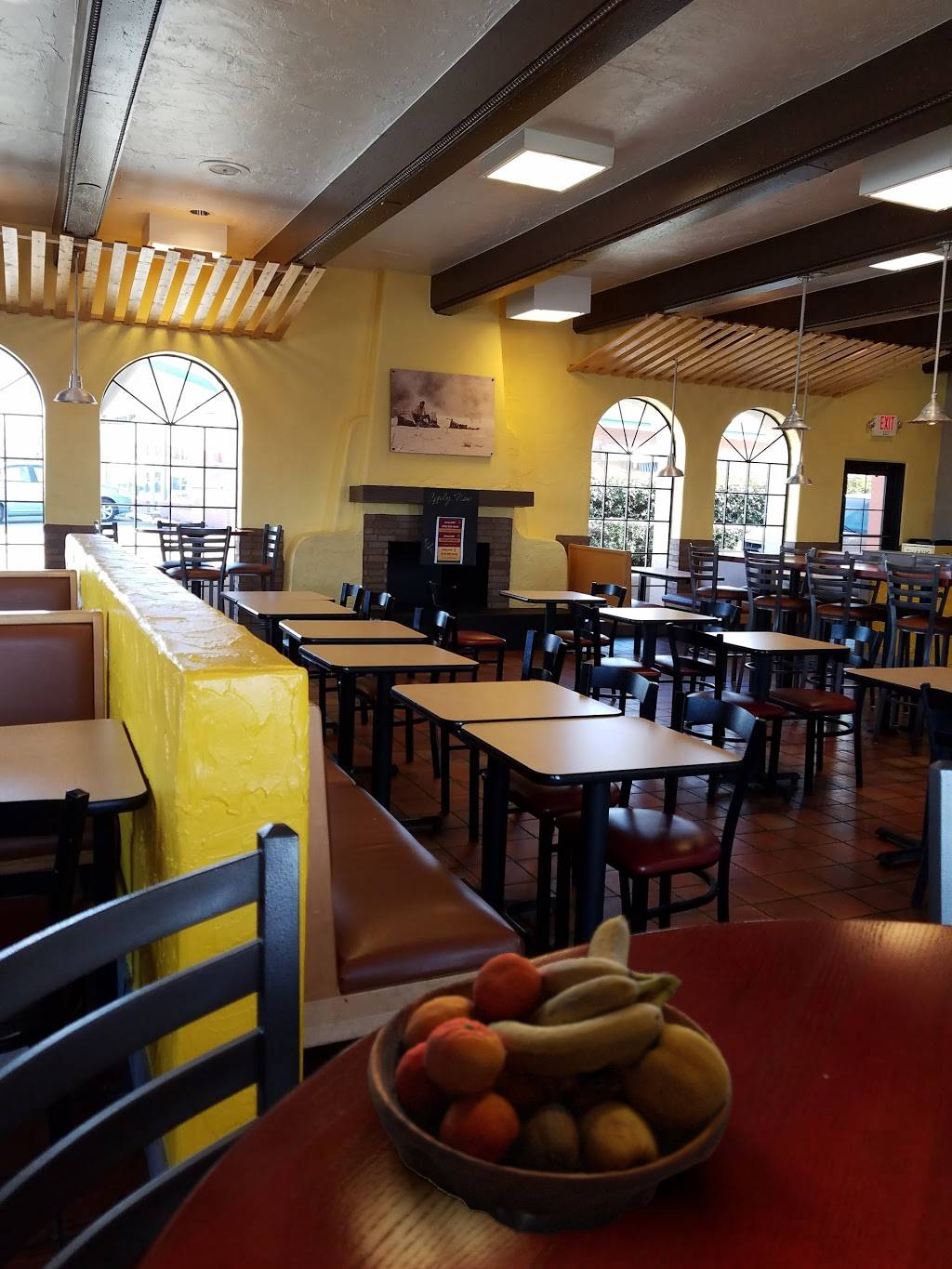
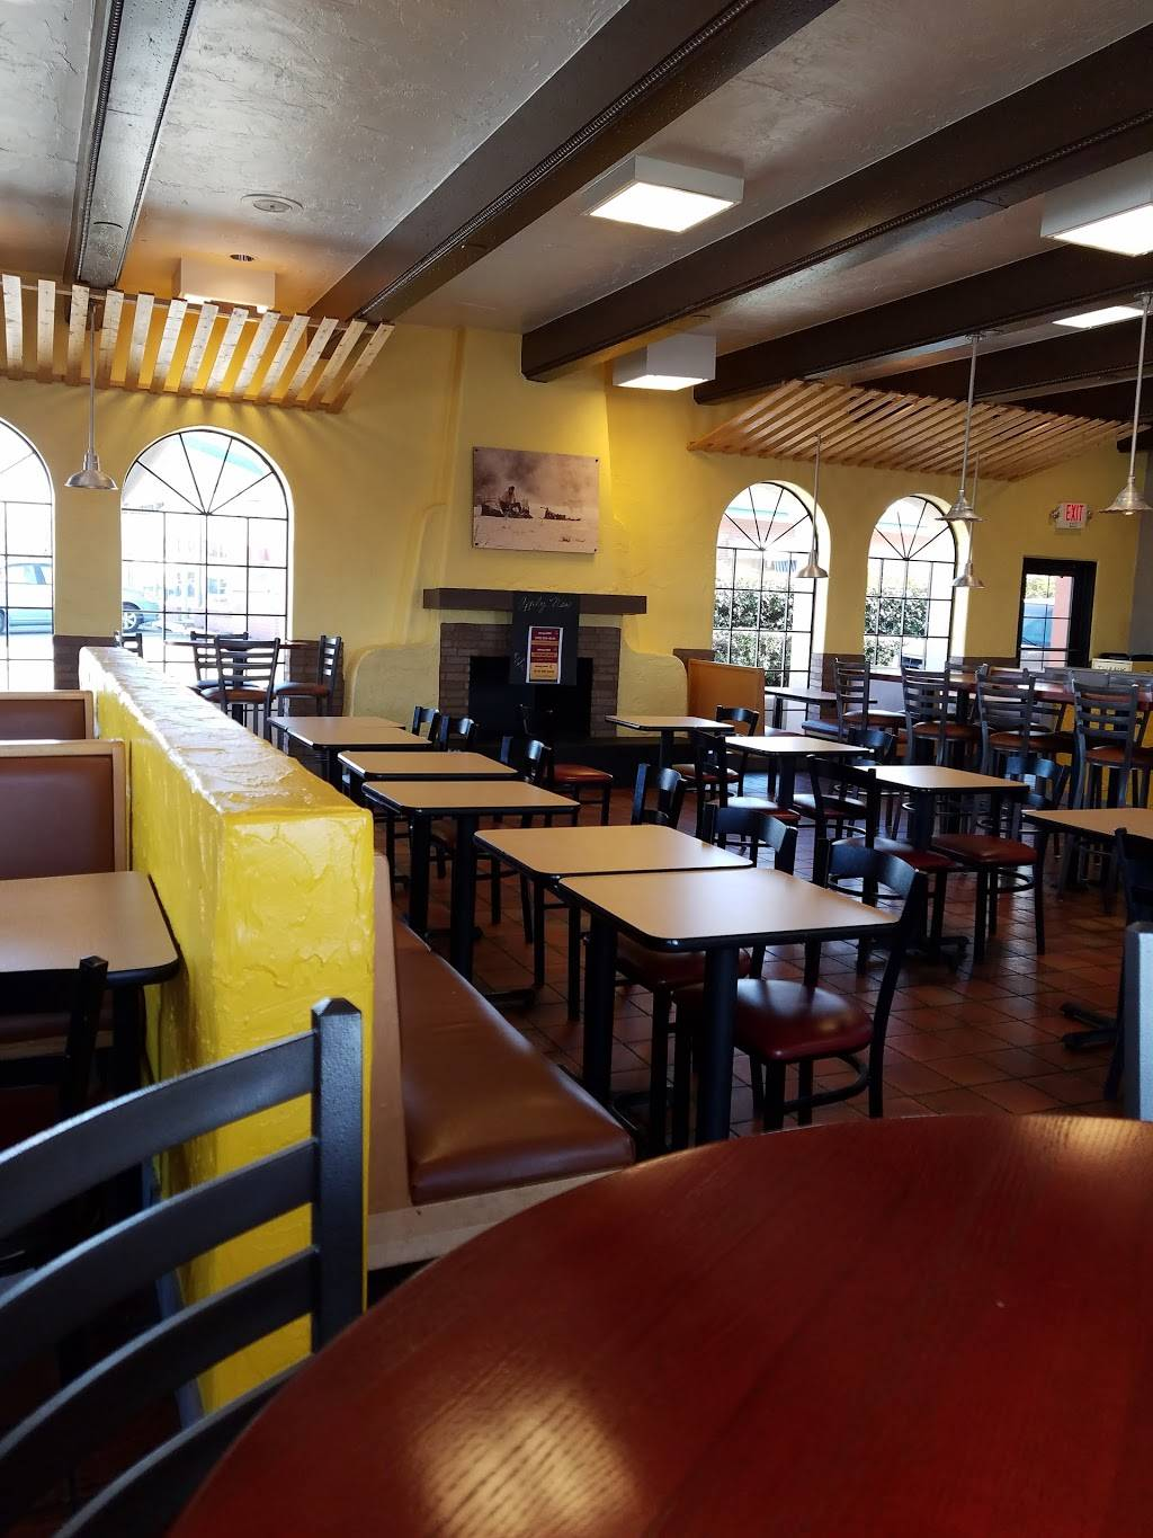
- fruit bowl (548, 1040)
